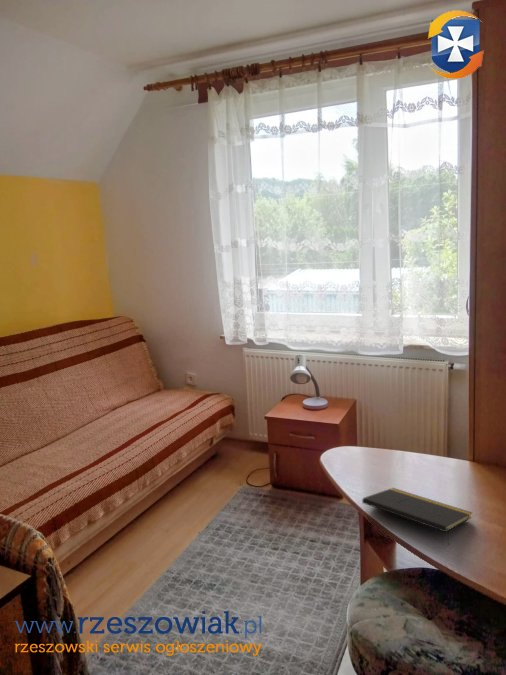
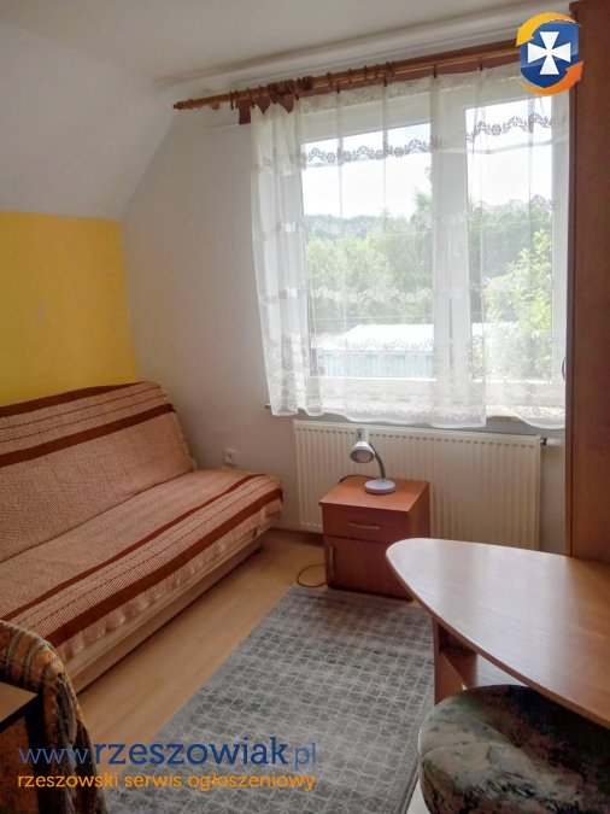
- notepad (416, 507)
